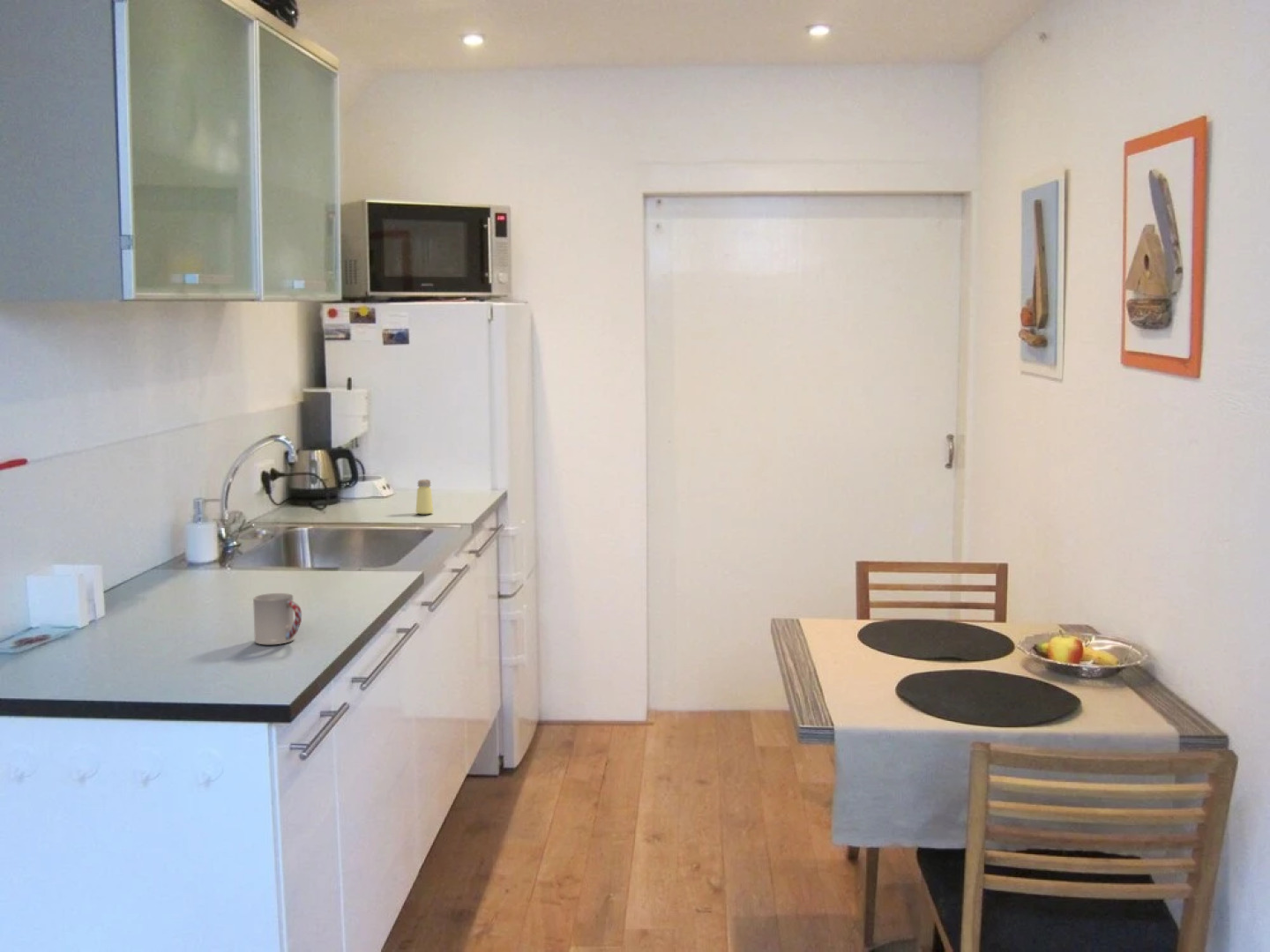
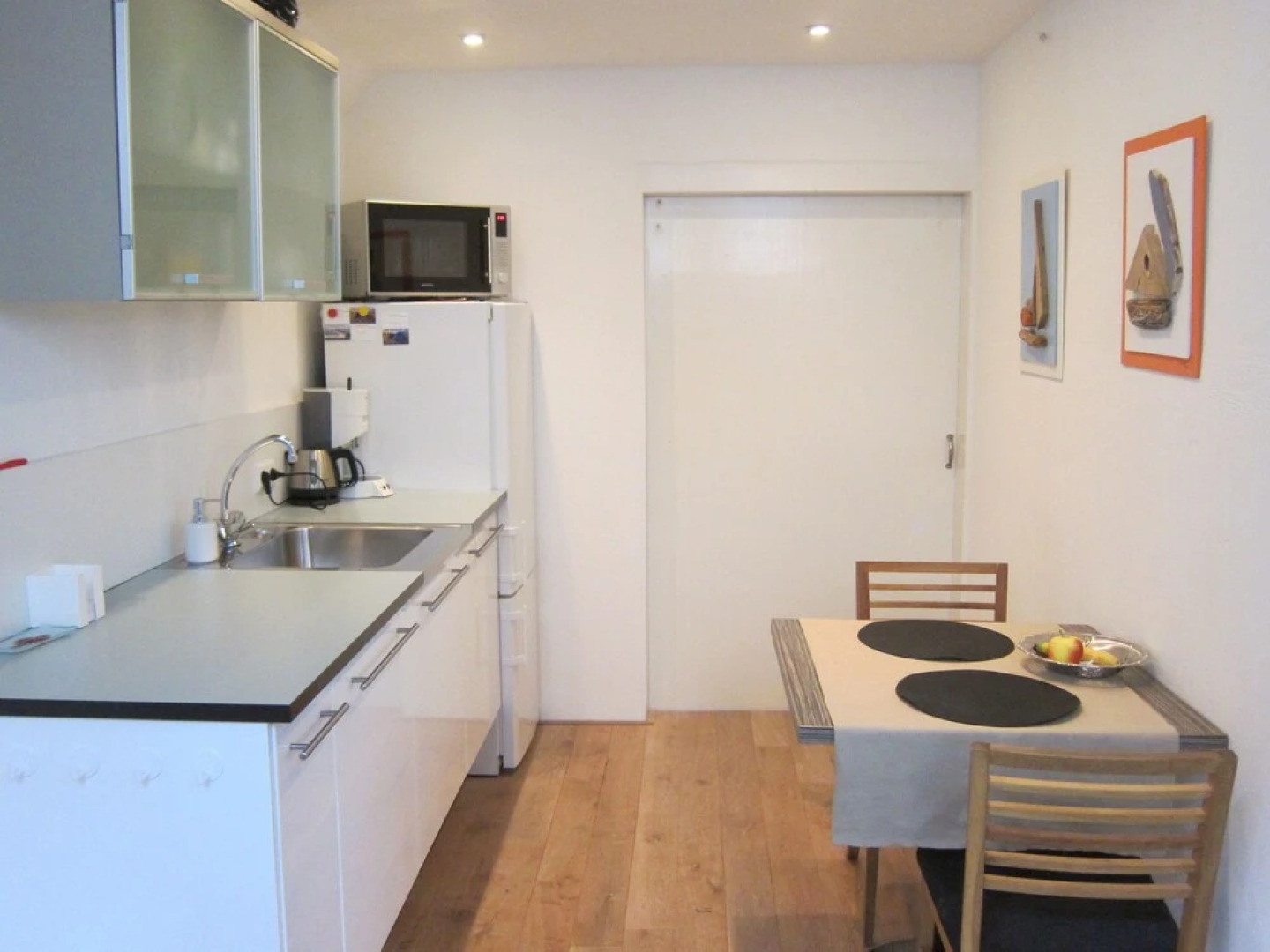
- cup (280, 619)
- saltshaker (424, 496)
